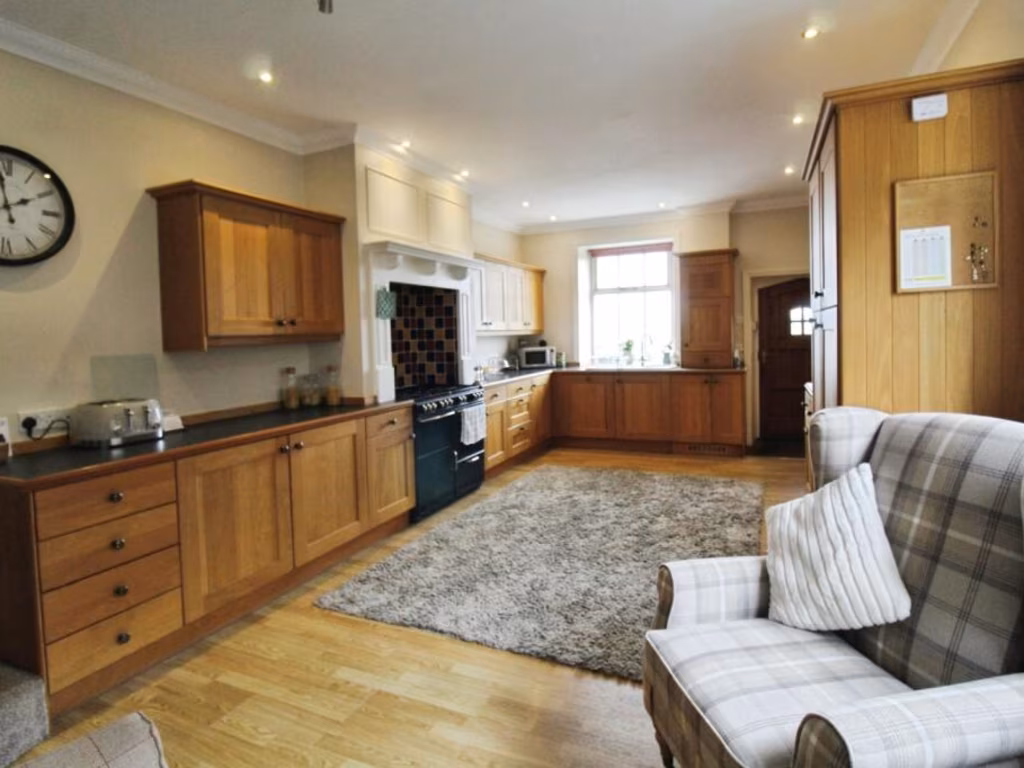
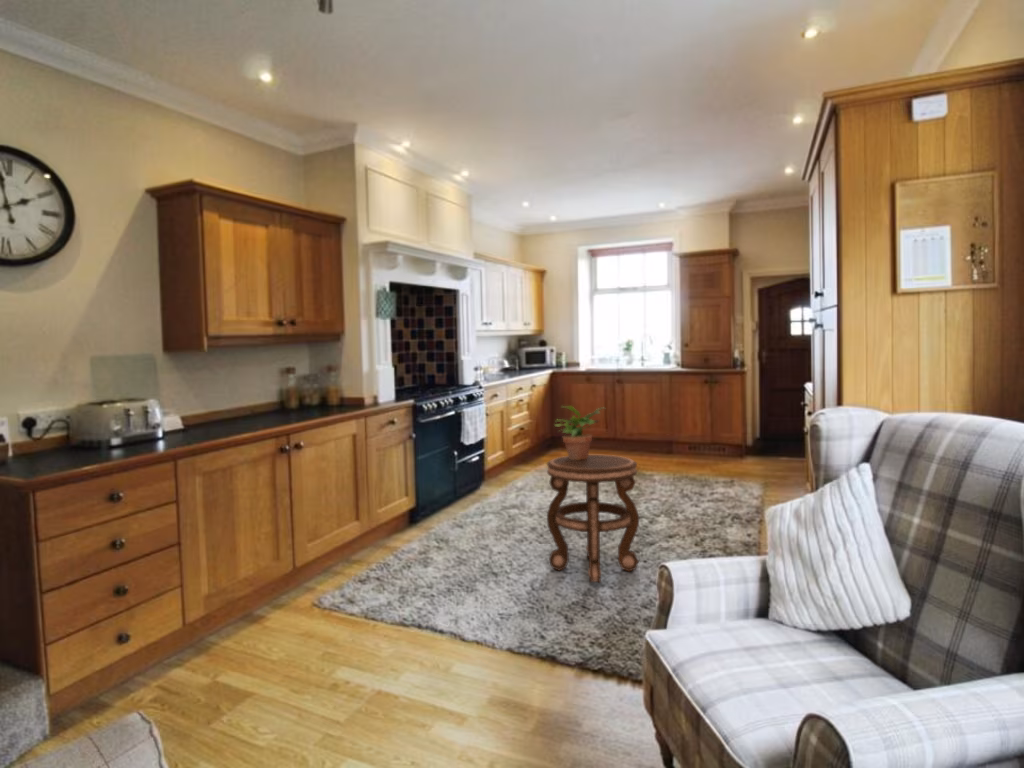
+ side table (592, 515)
+ potted plant (581, 431)
